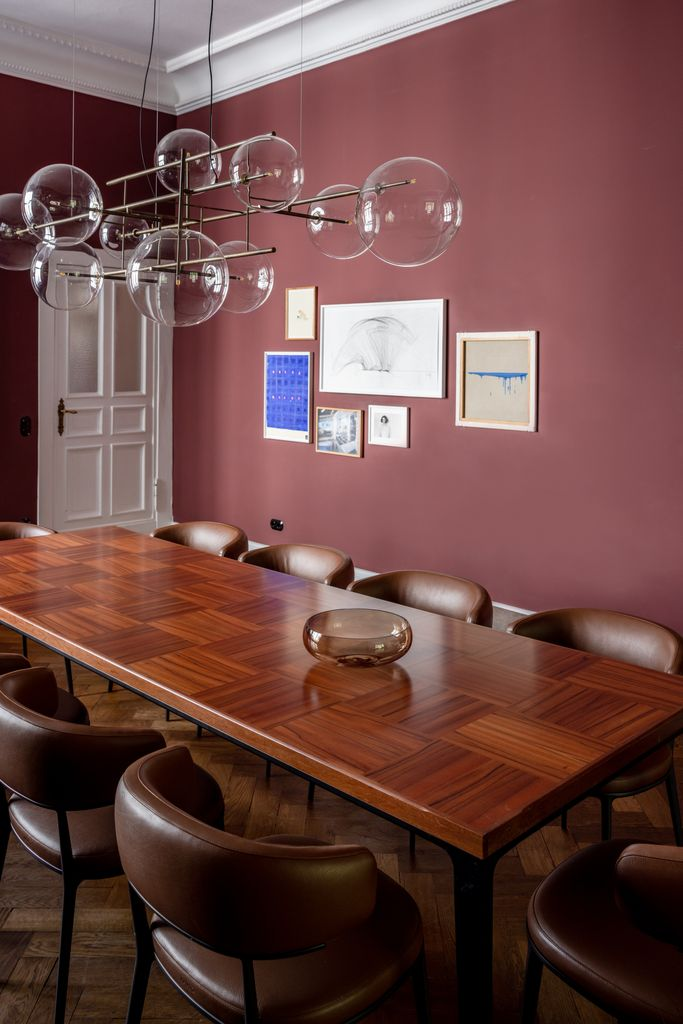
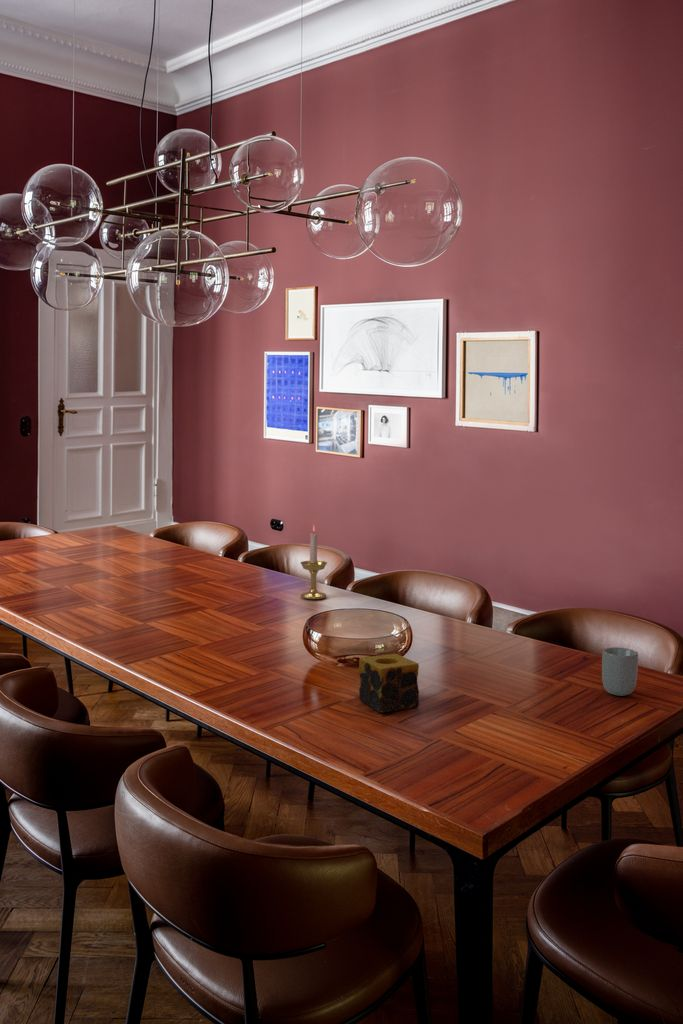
+ candle (388, 682)
+ candlestick (313, 560)
+ cup (619, 672)
